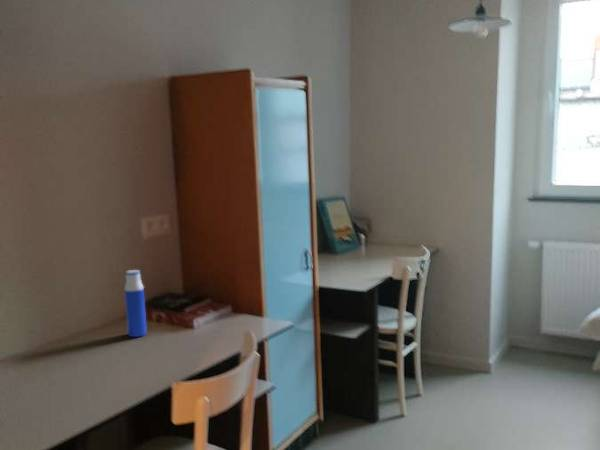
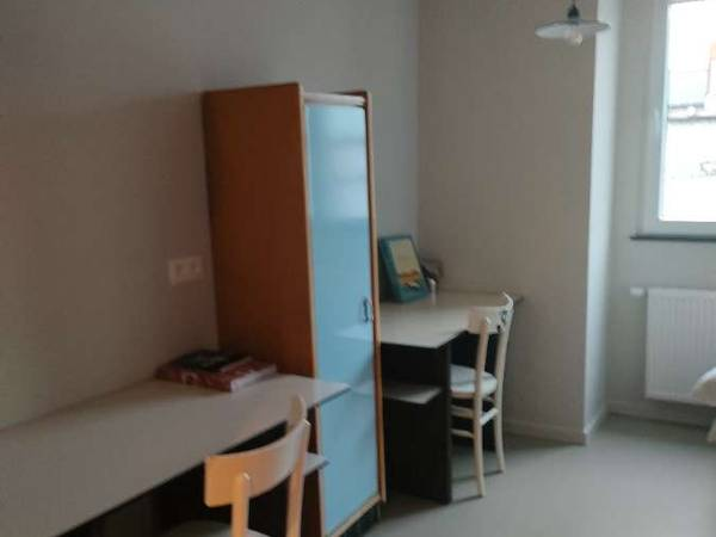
- water bottle (135, 303)
